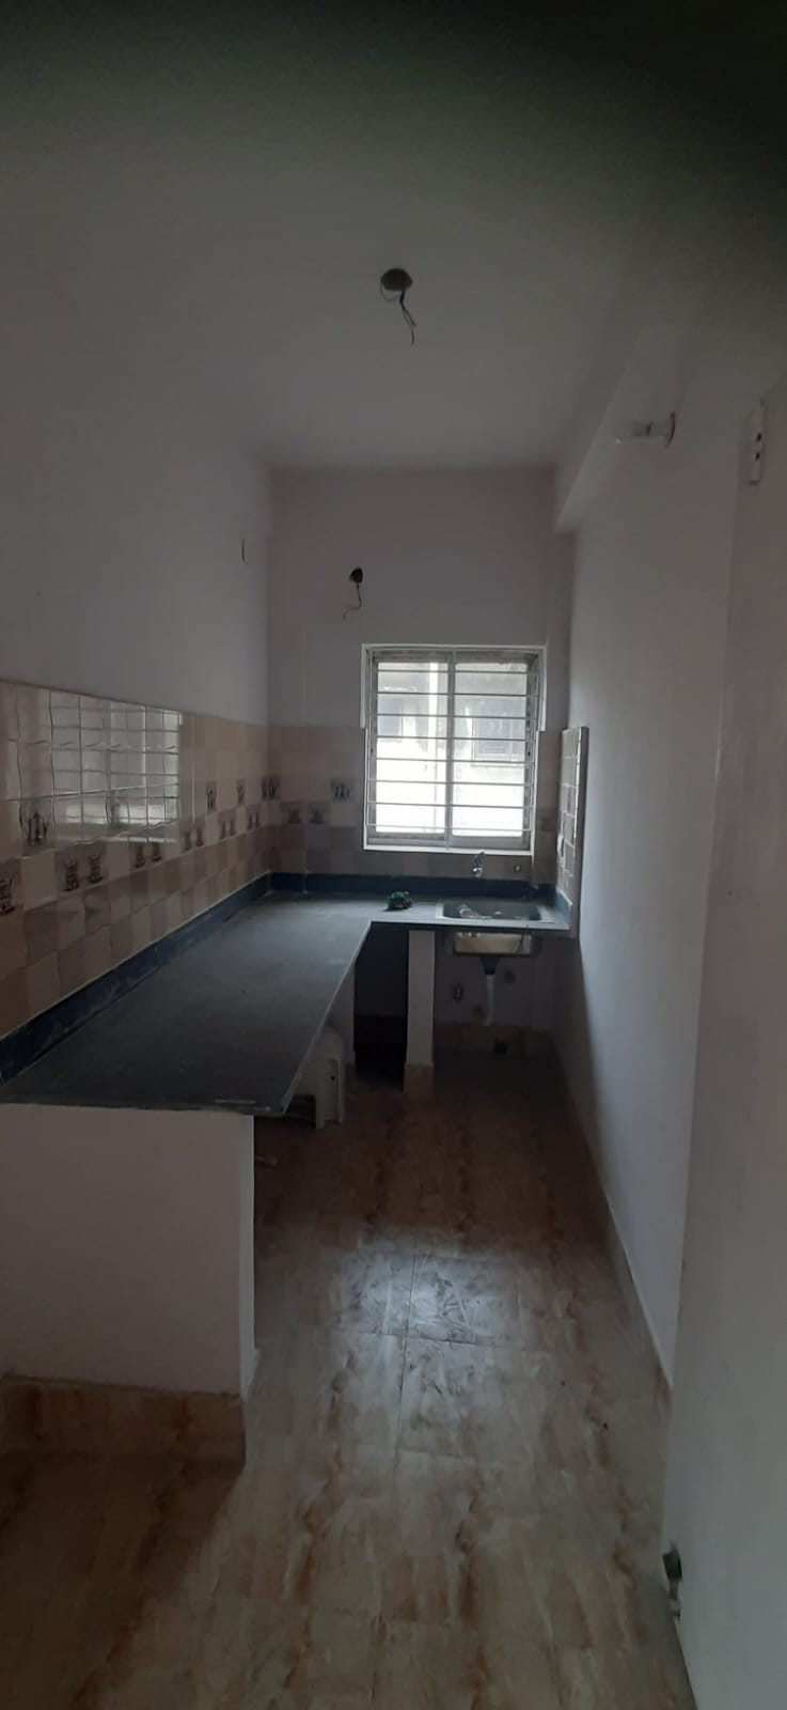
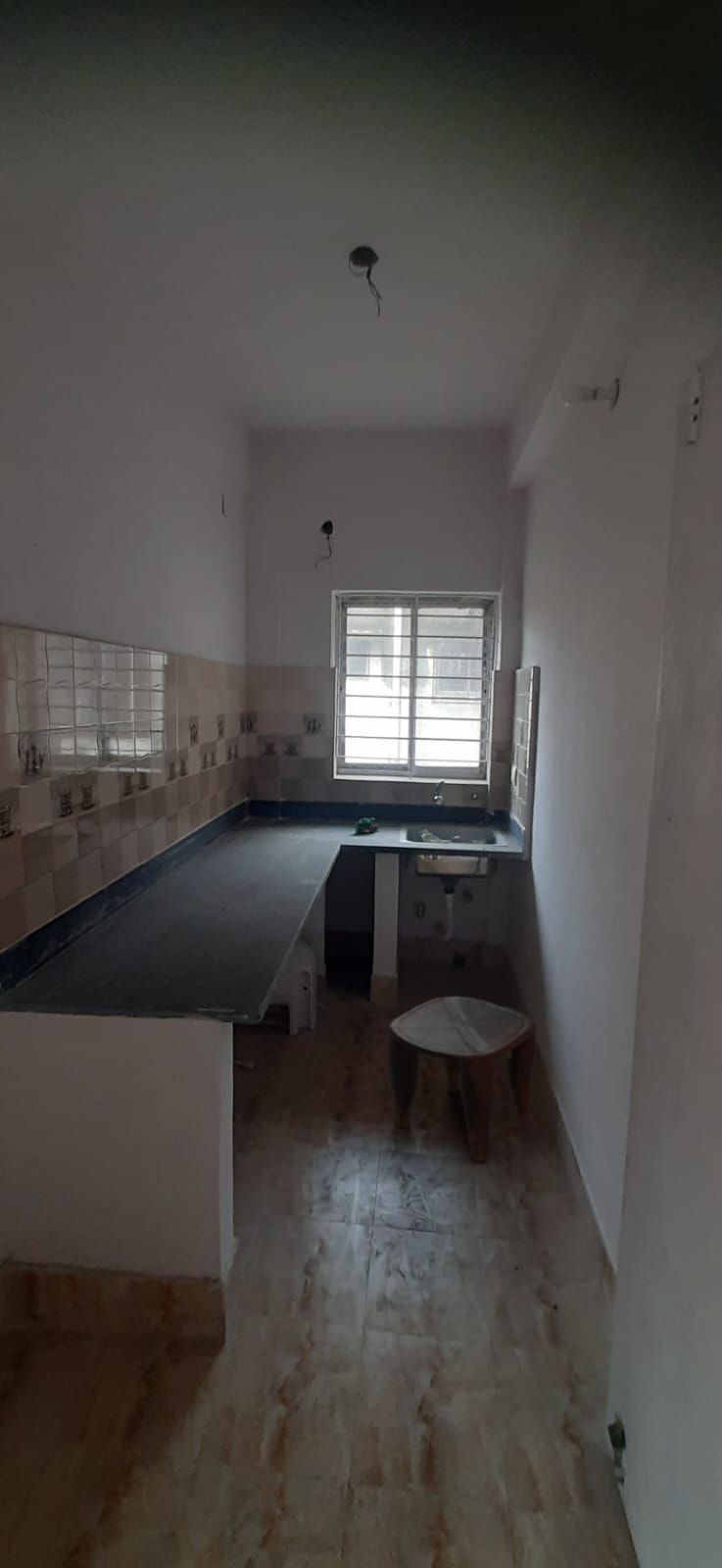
+ stool (461, 1071)
